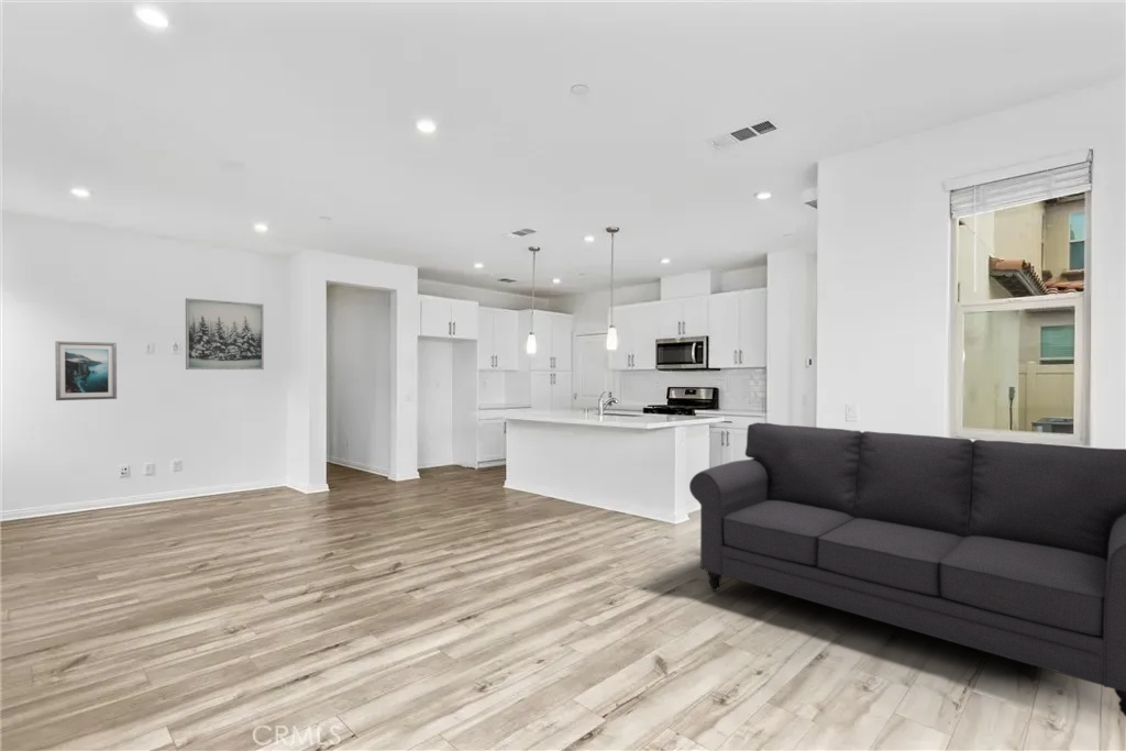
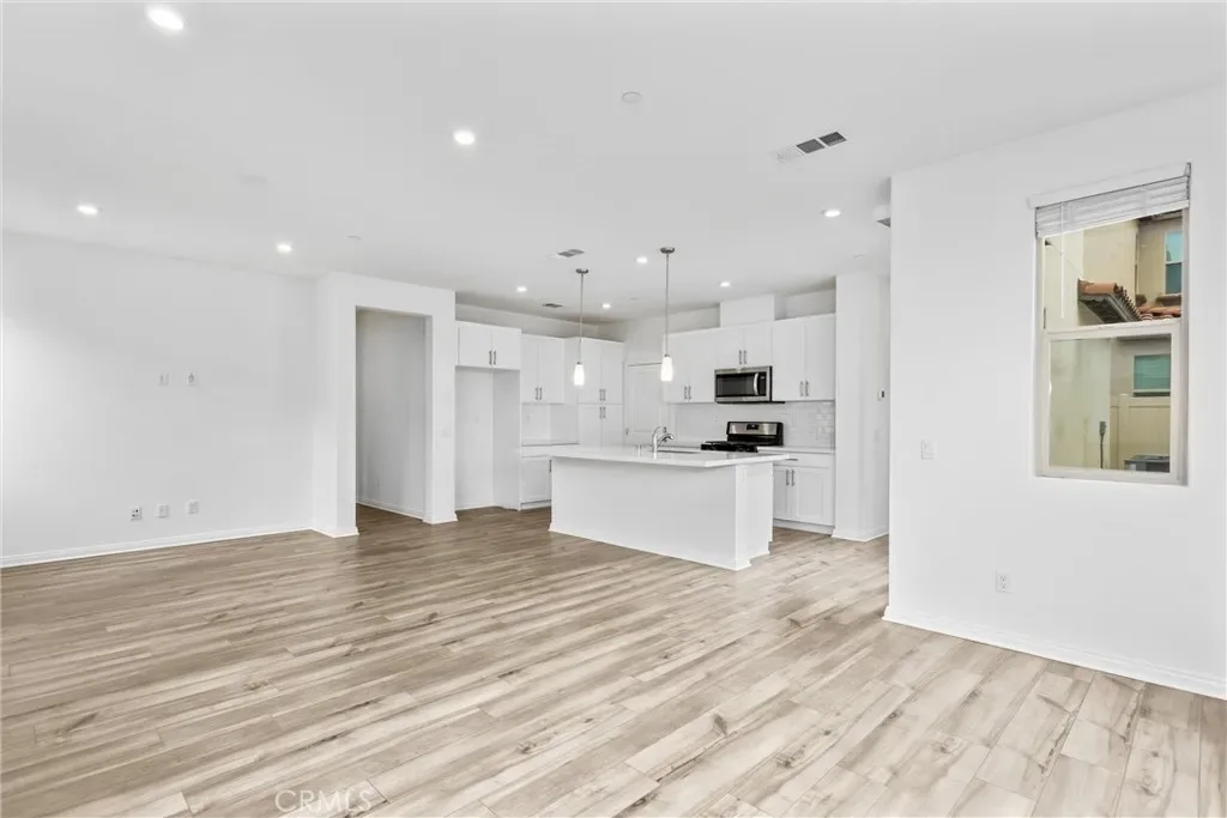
- wall art (87, 371)
- sofa (899, 527)
- wall art (225, 335)
